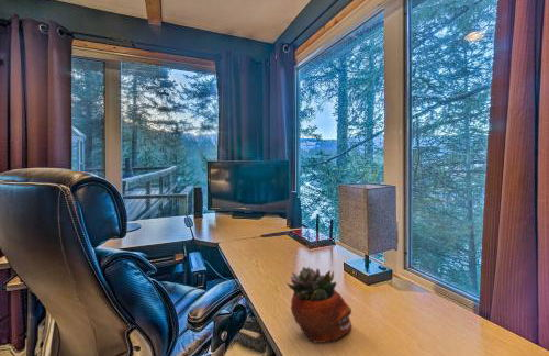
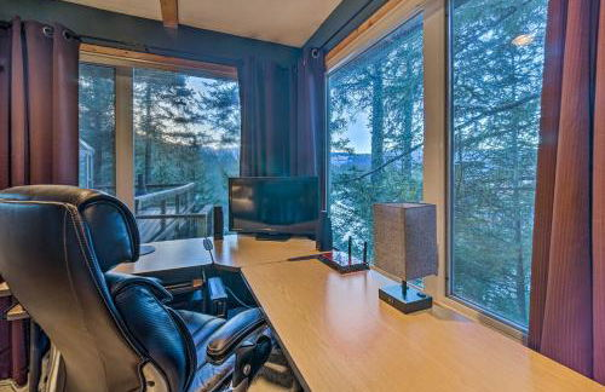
- succulent planter (321, 298)
